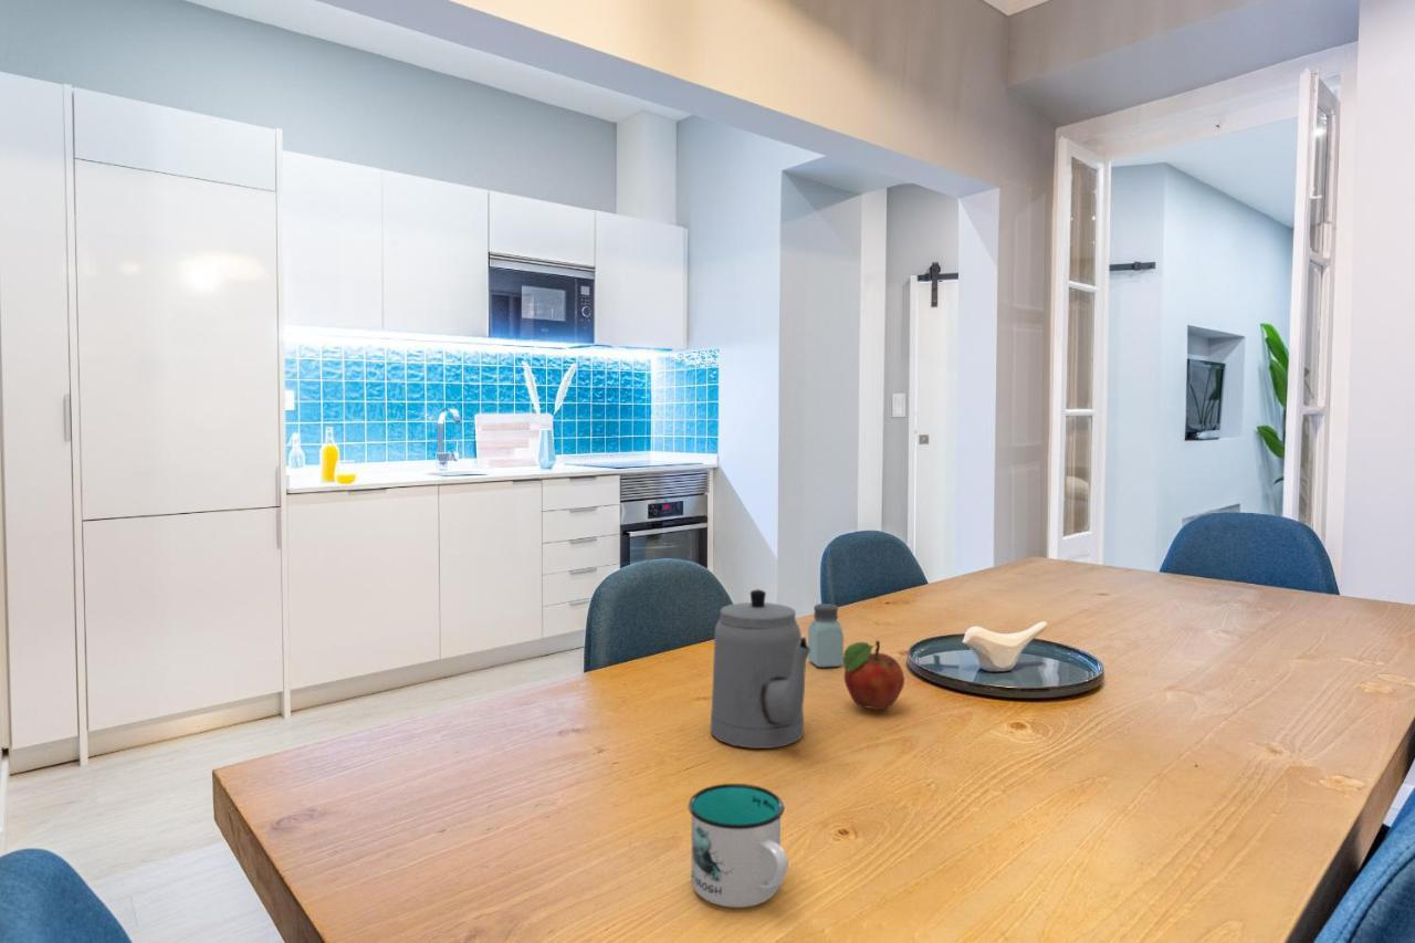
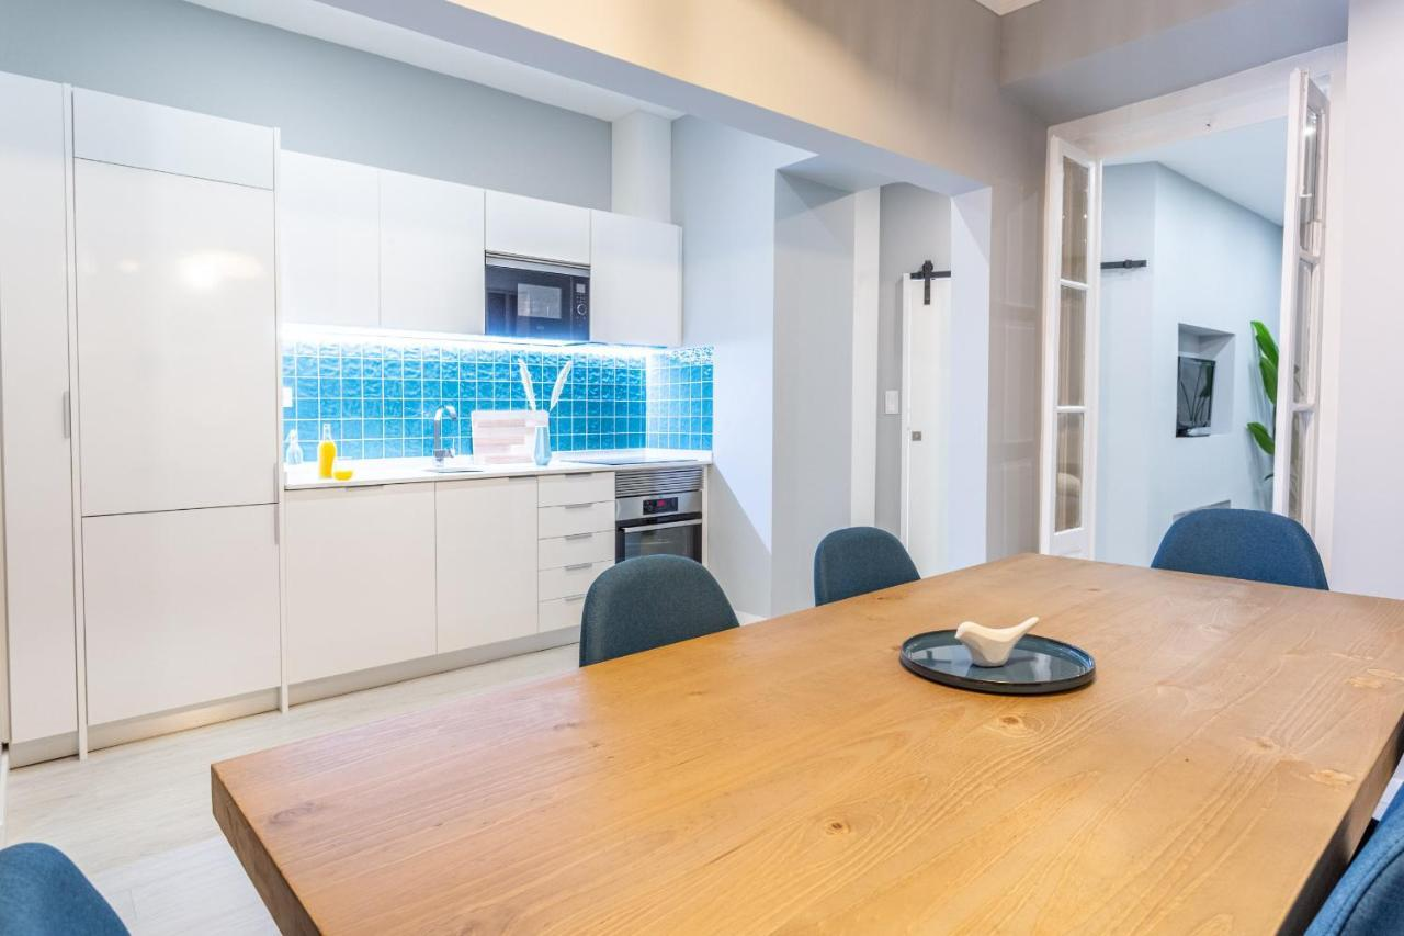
- fruit (870, 673)
- mug (743, 849)
- saltshaker (825, 635)
- teapot (761, 662)
